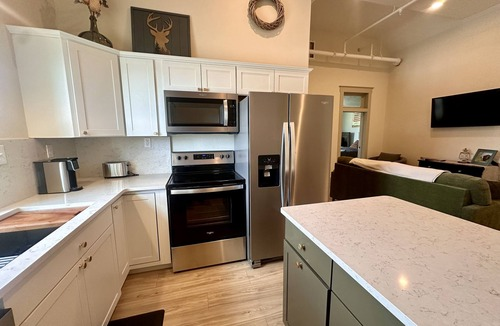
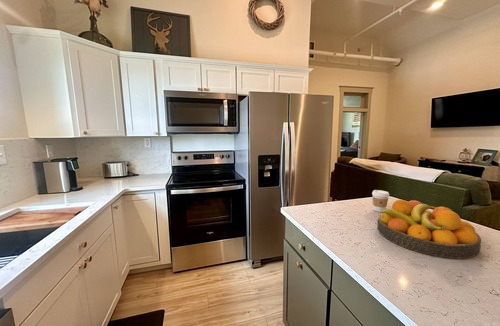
+ coffee cup (380, 200)
+ fruit bowl (424, 220)
